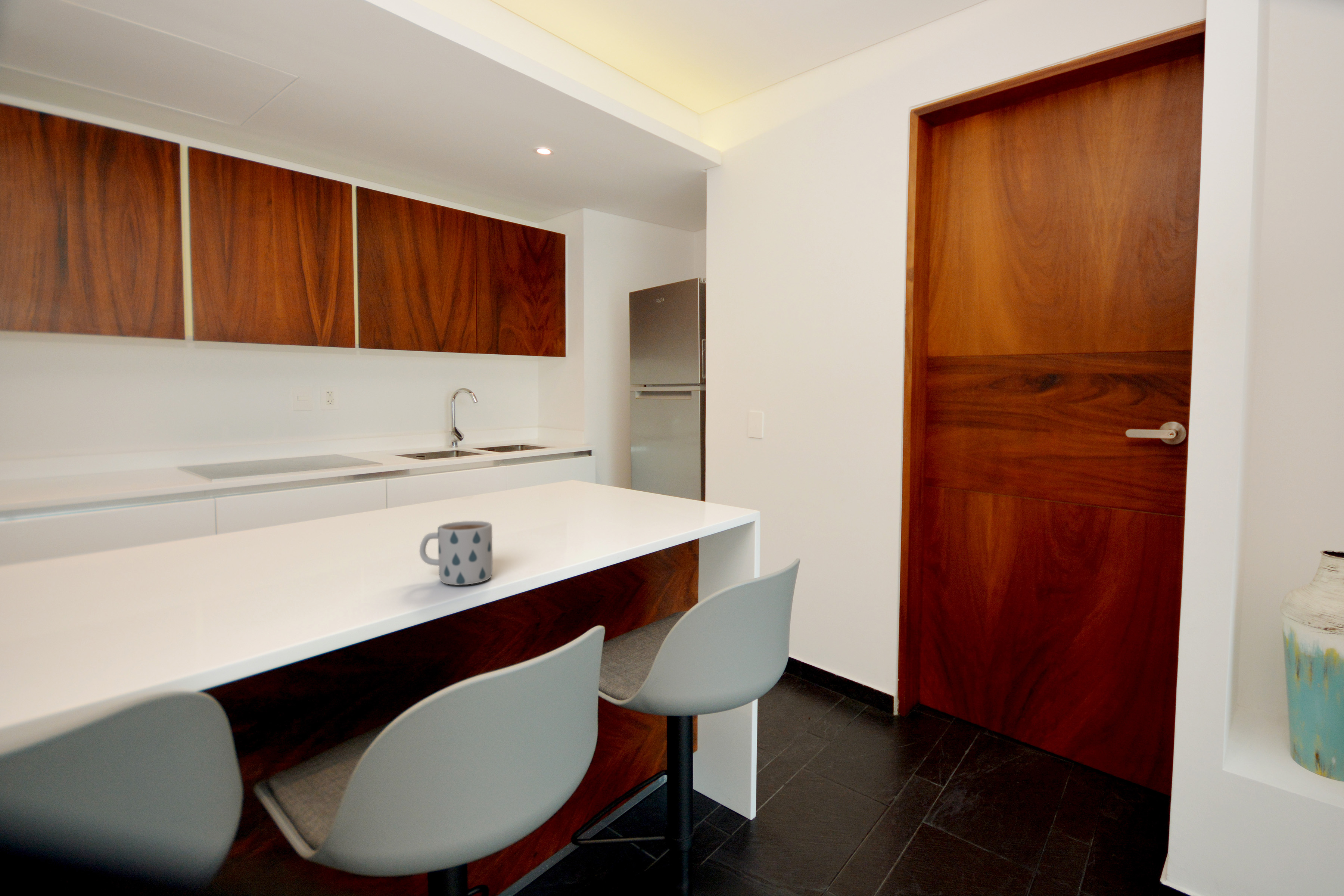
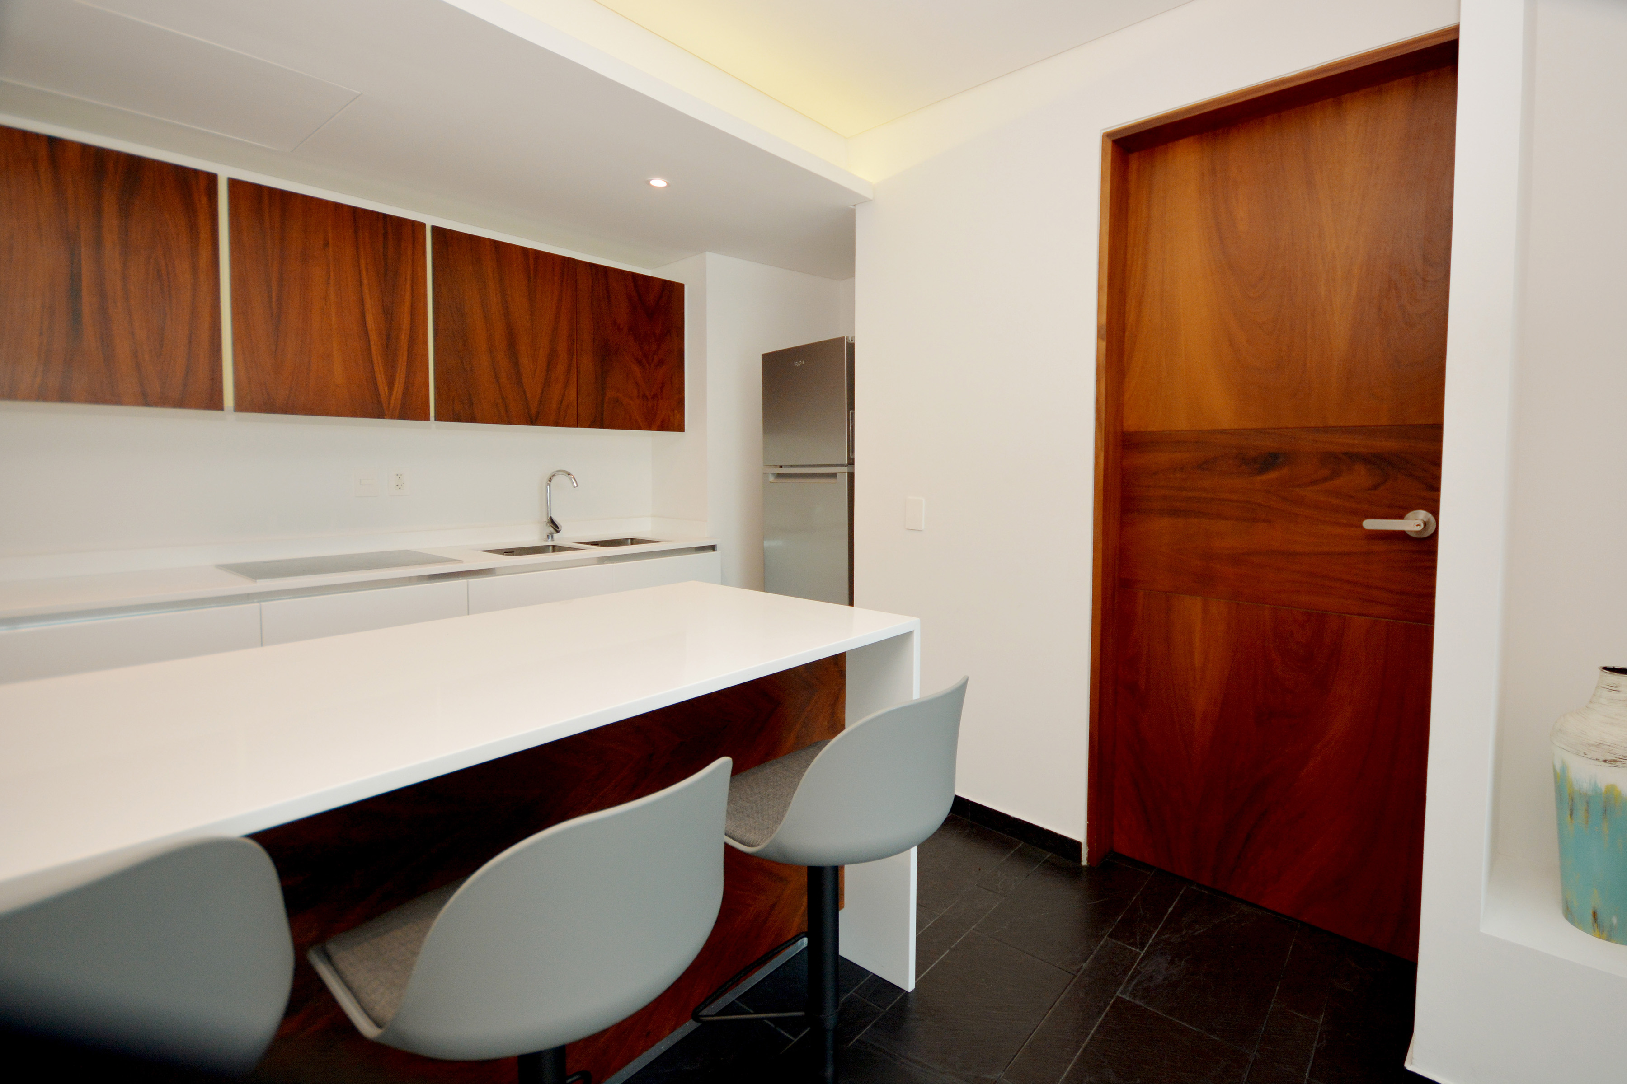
- mug (455, 552)
